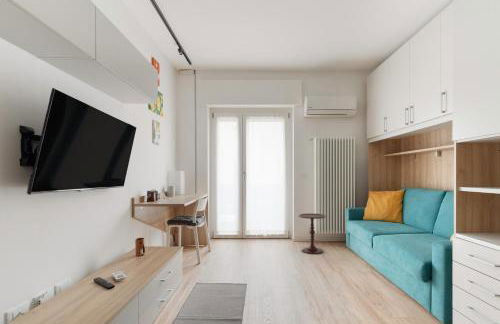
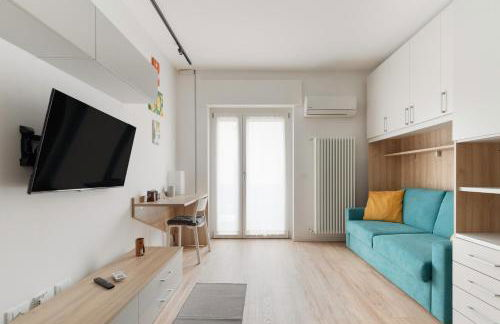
- side table (312, 233)
